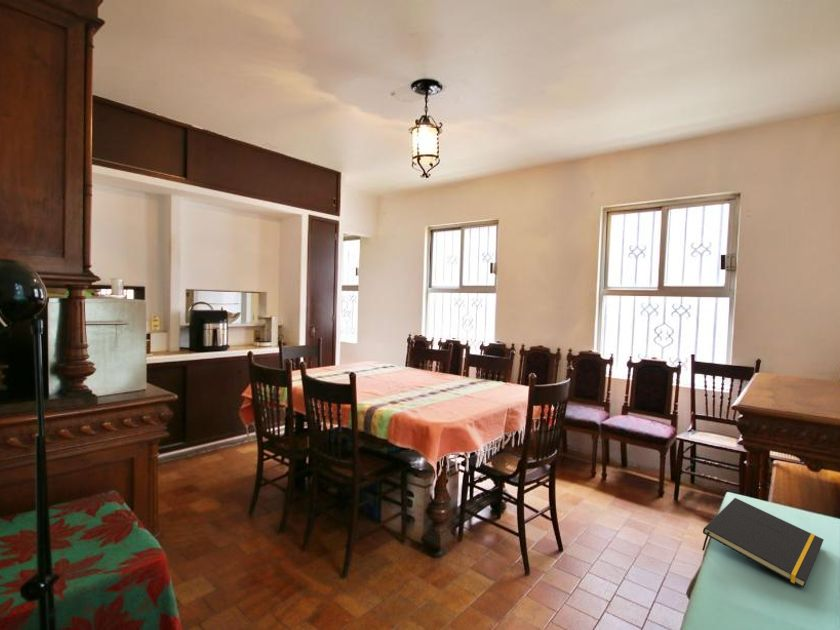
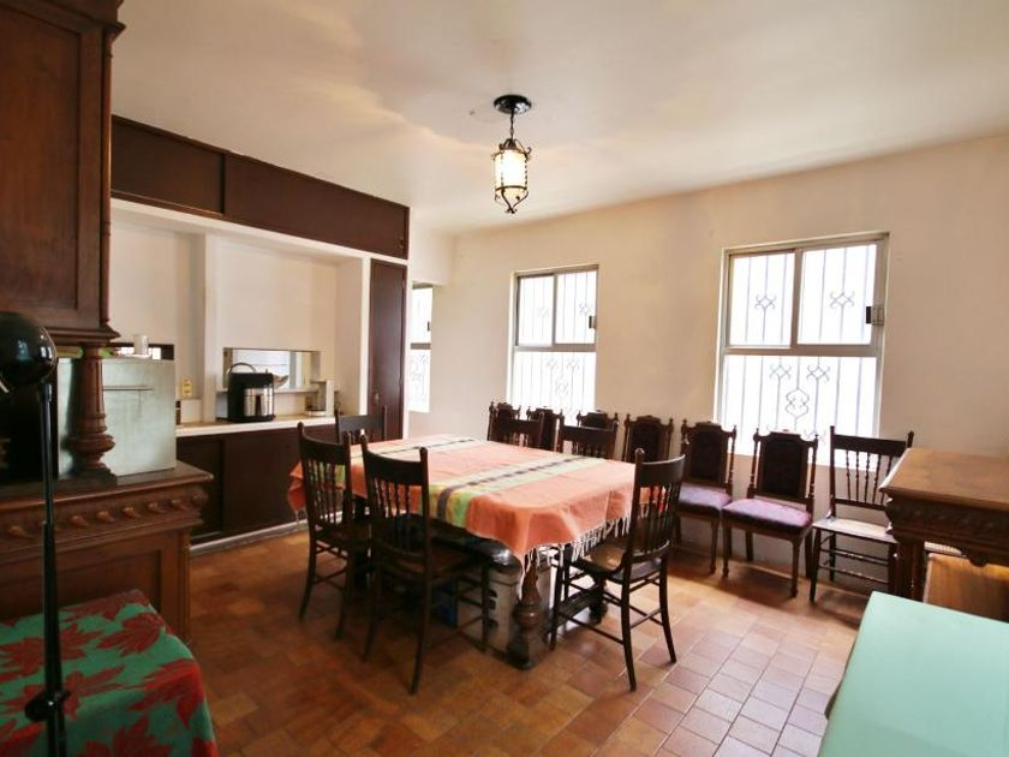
- notepad (764, 536)
